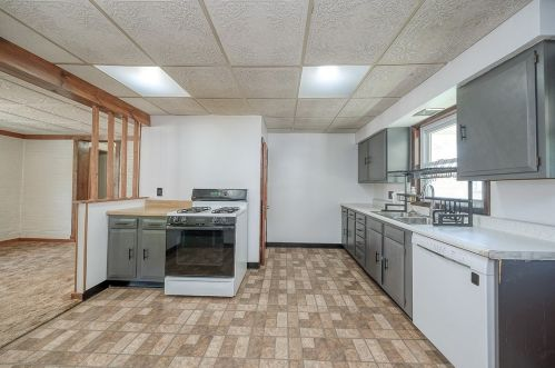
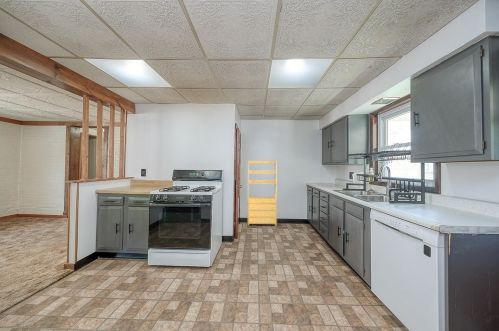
+ shelving unit (262, 197)
